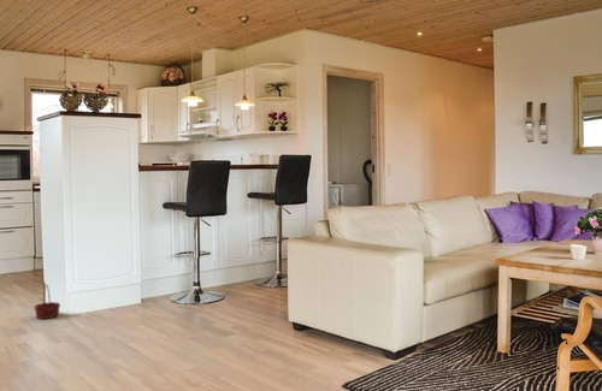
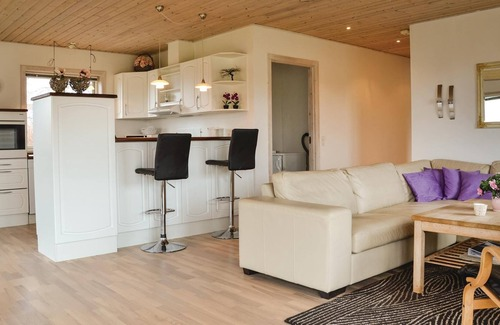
- basket (49, 300)
